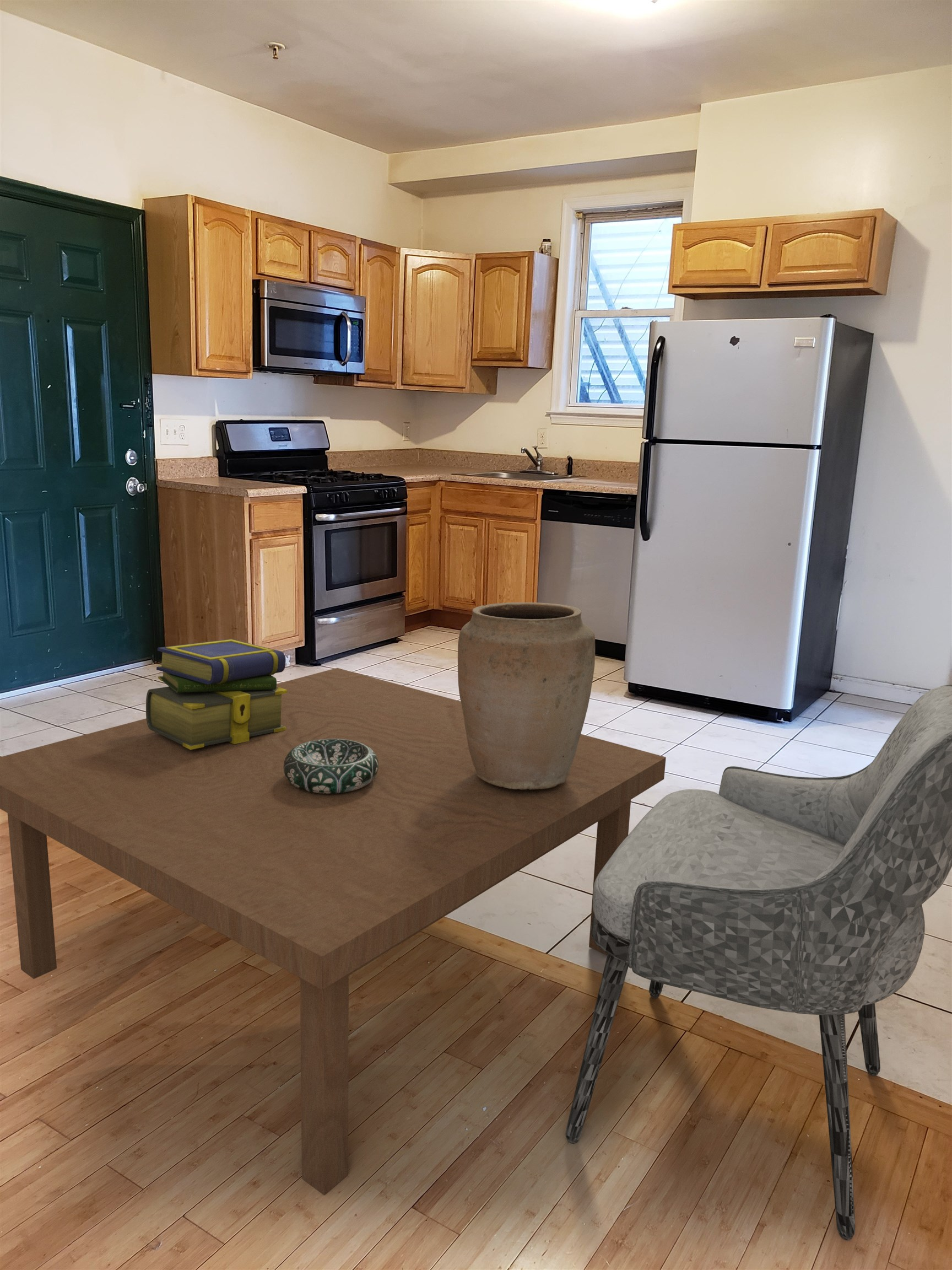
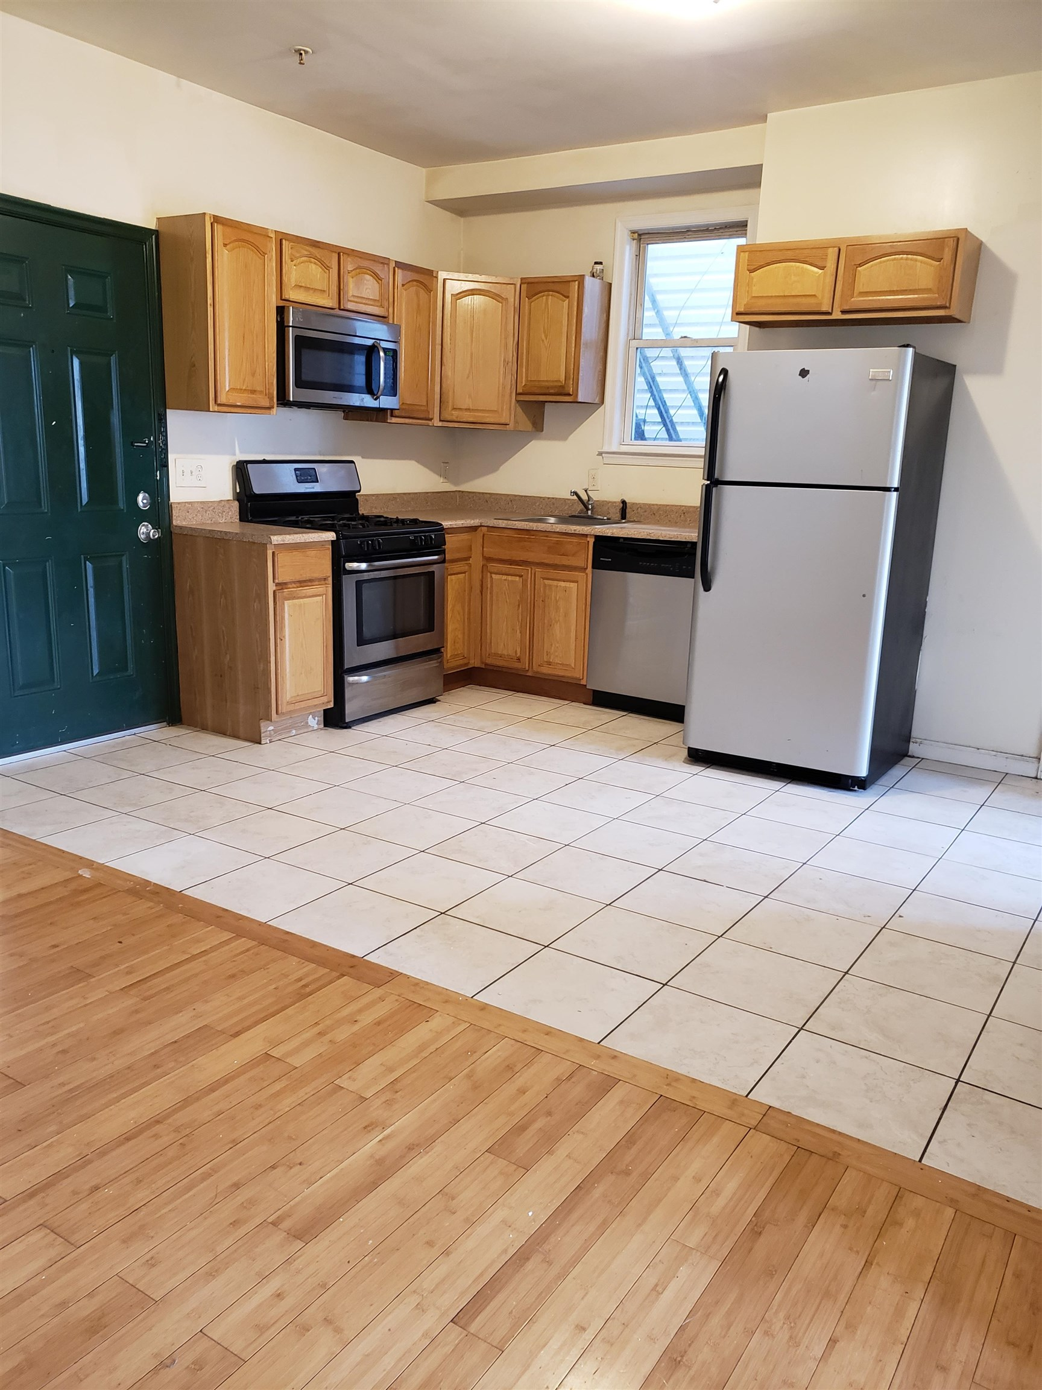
- coffee table (332, 862)
- decorative bowl (331, 765)
- stack of books (218, 687)
- dining chair (777, 906)
- vase (524, 693)
